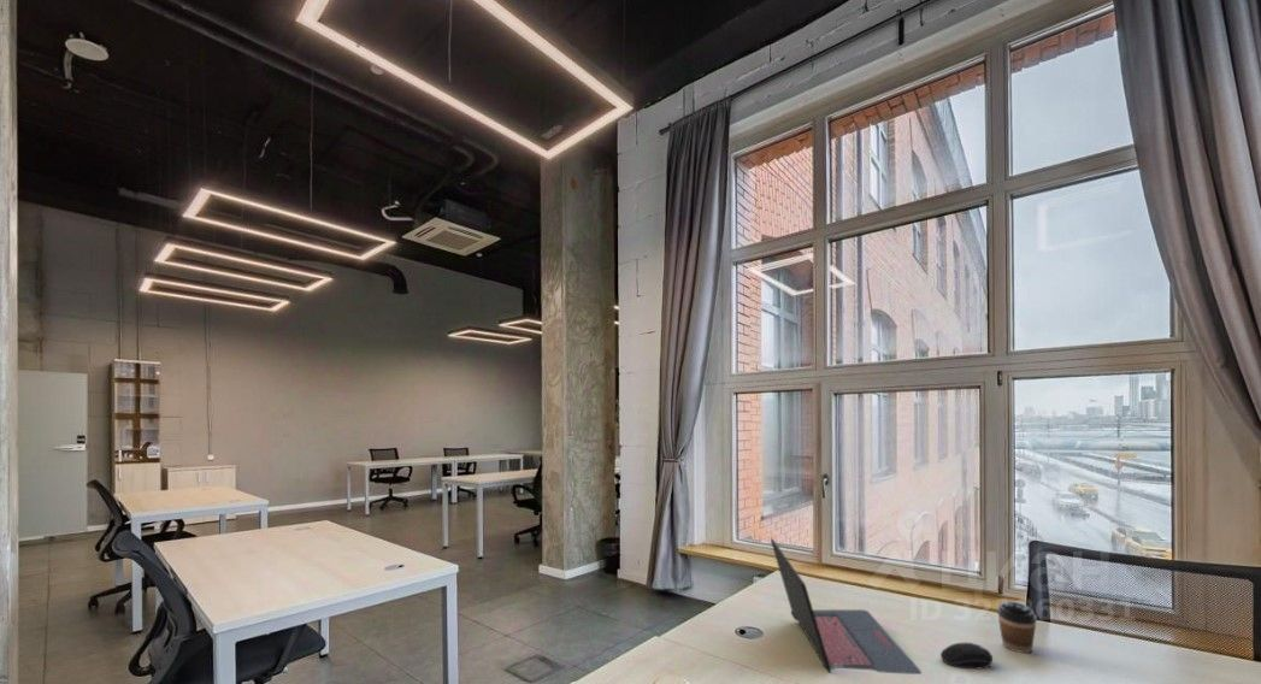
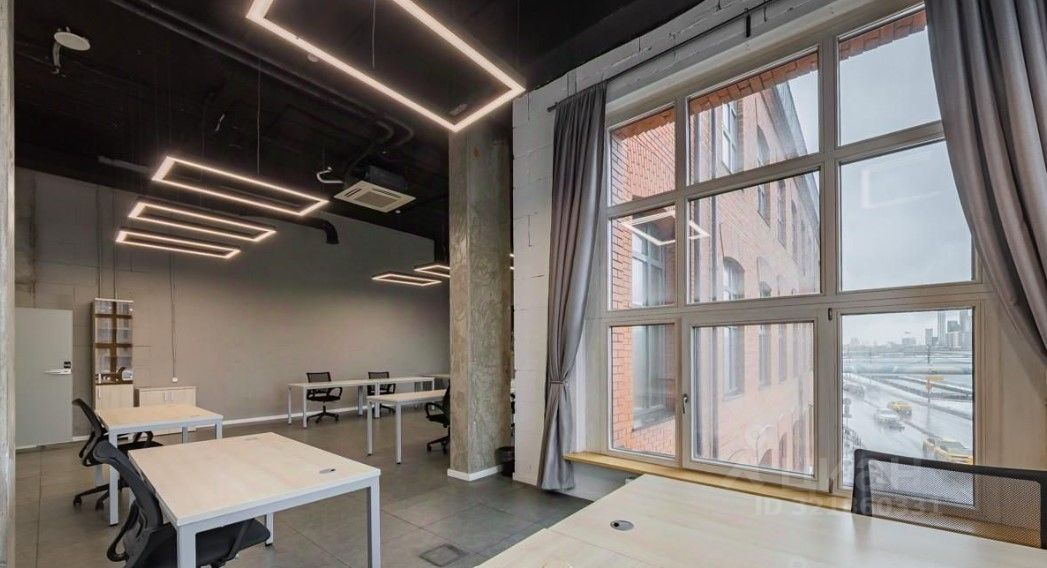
- computer mouse (966, 653)
- coffee cup (1017, 624)
- laptop (838, 609)
